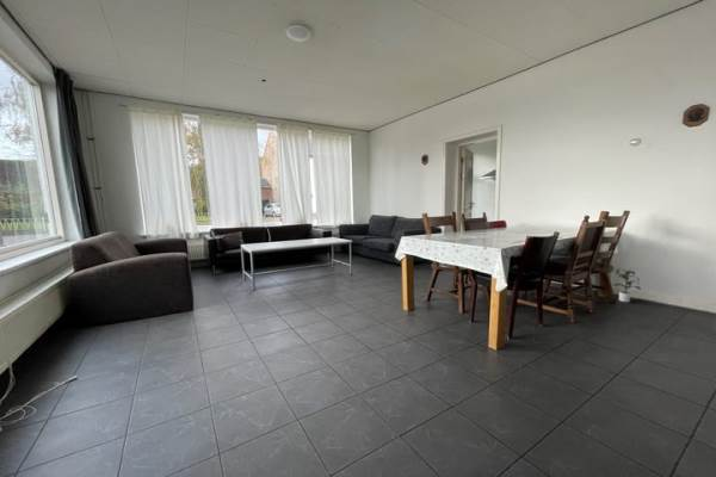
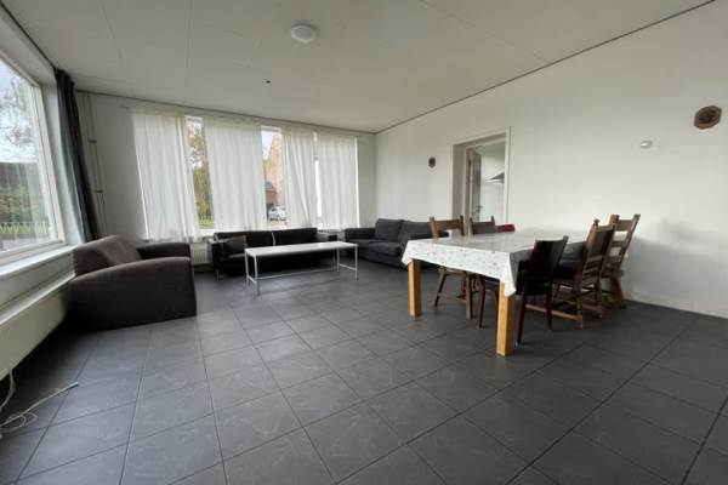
- potted plant (629, 285)
